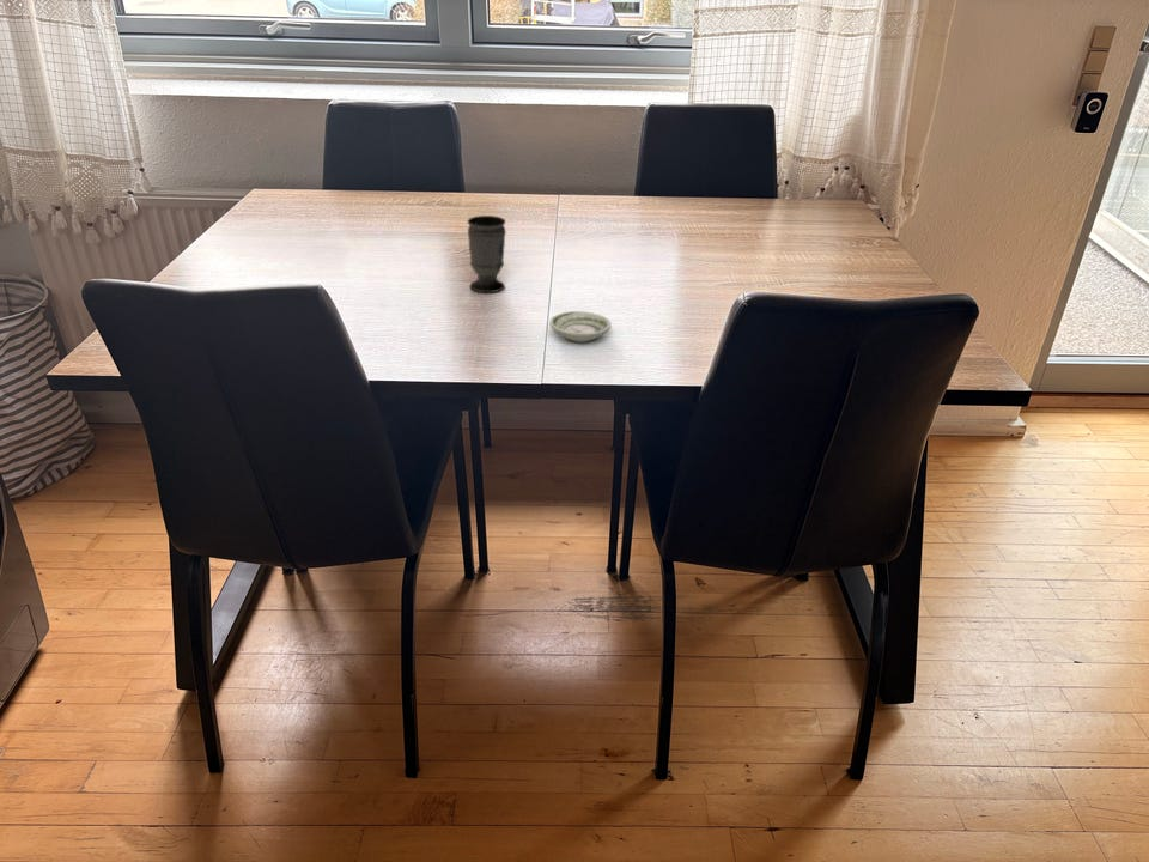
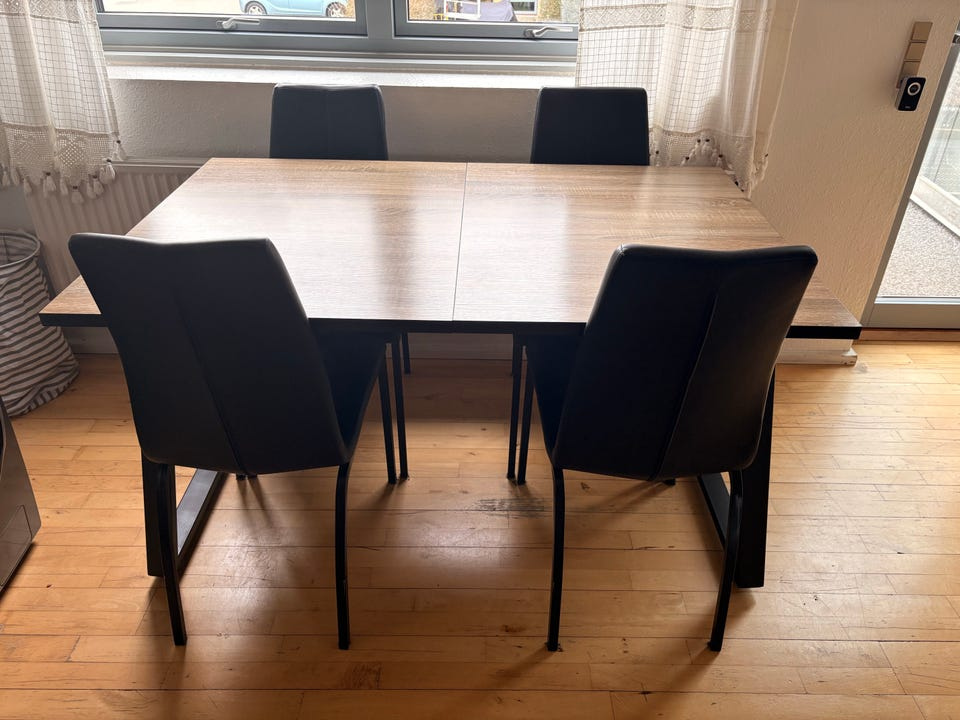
- saucer (579, 328)
- cup (487, 254)
